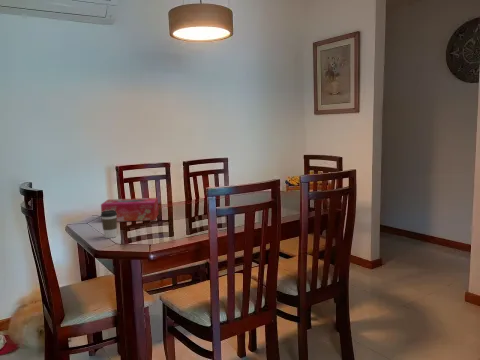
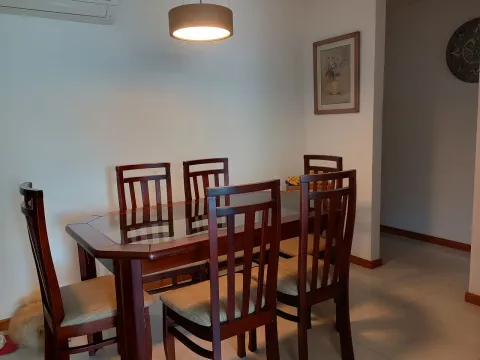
- coffee cup (109, 224)
- tissue box (130, 209)
